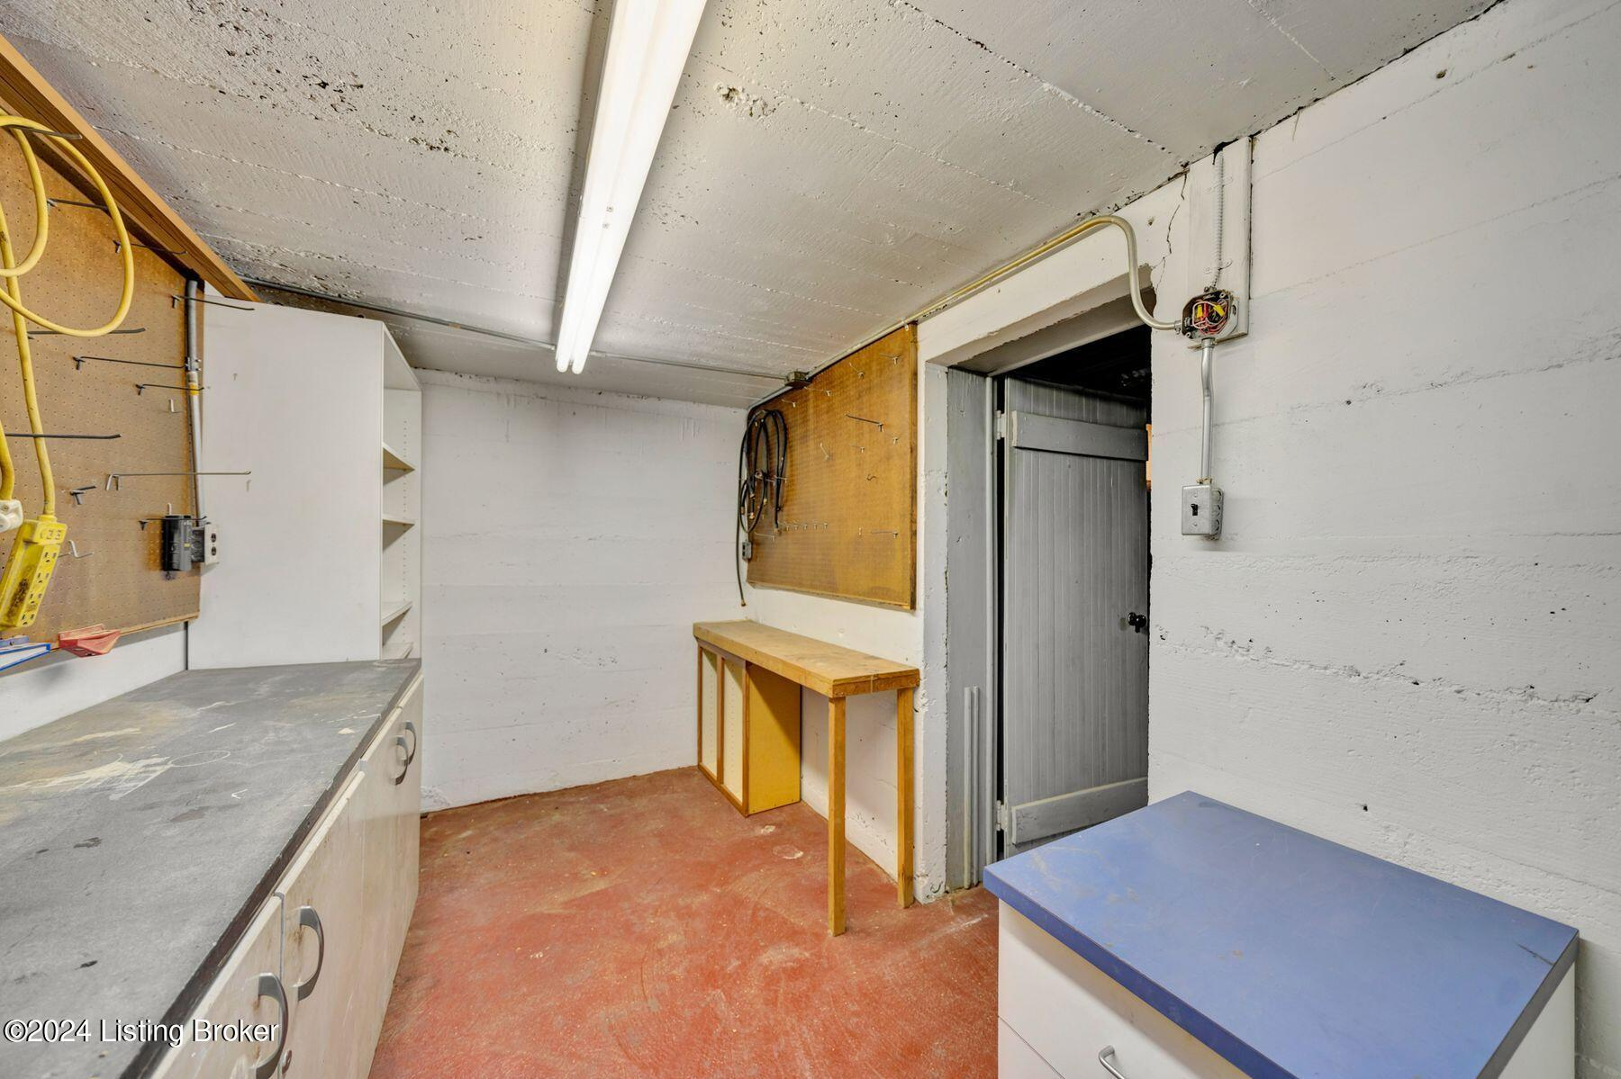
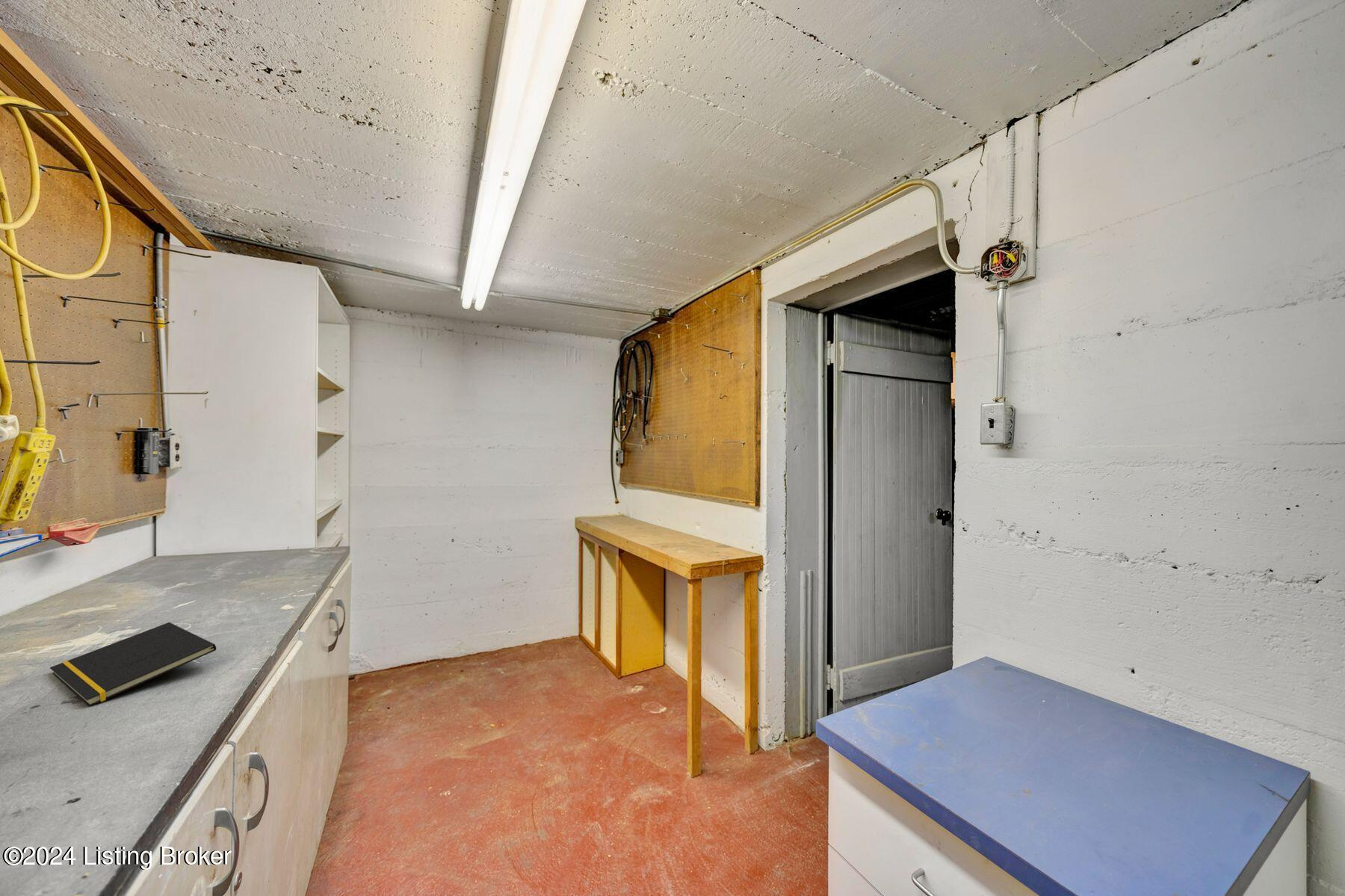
+ notepad (134, 658)
